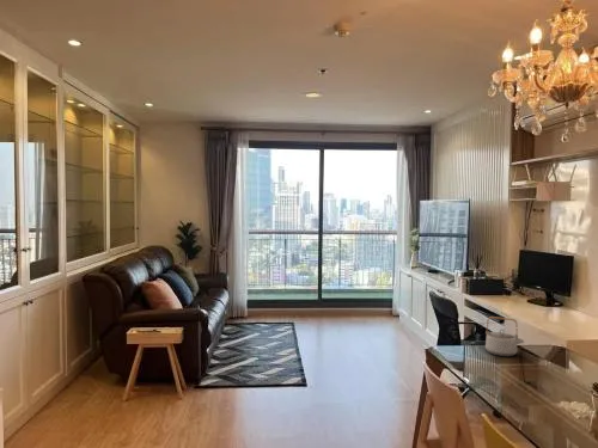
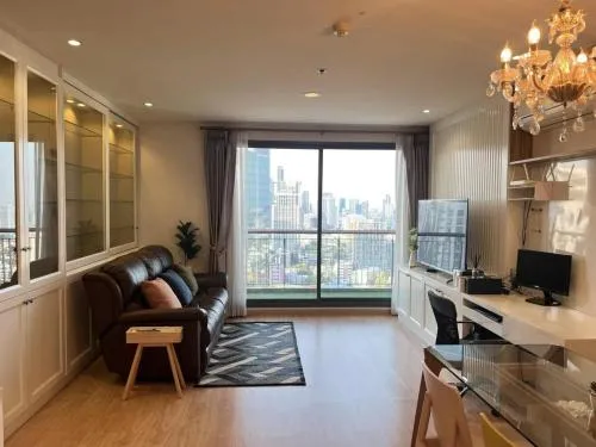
- teapot (504, 335)
